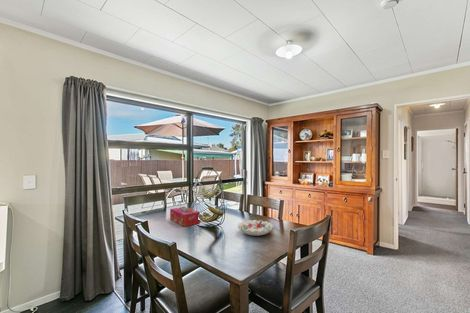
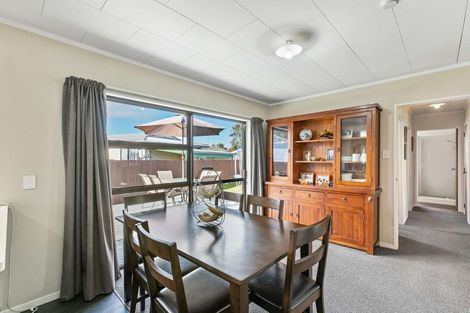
- decorative bowl (255, 228)
- tissue box (184, 215)
